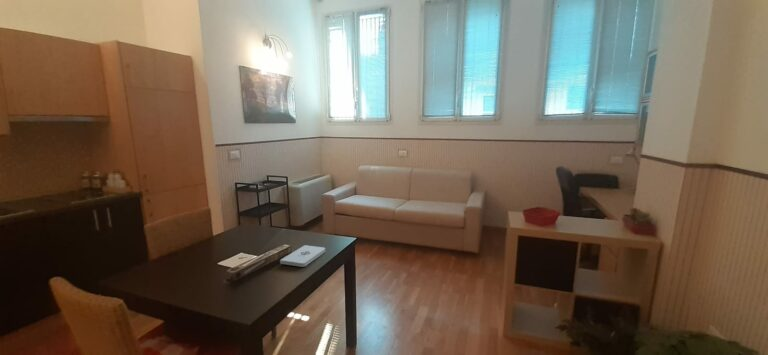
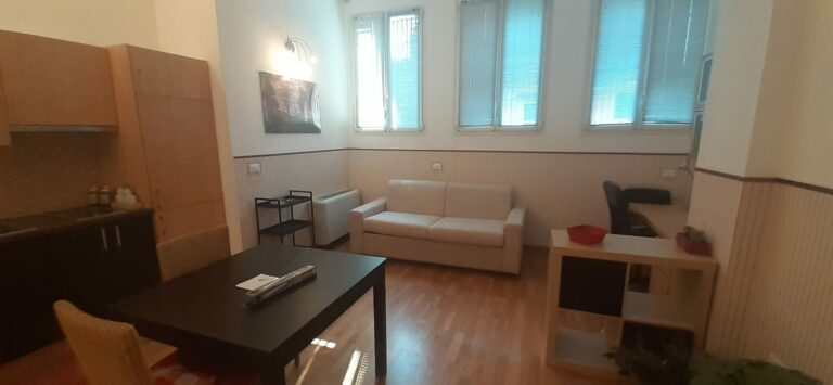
- notepad (304, 255)
